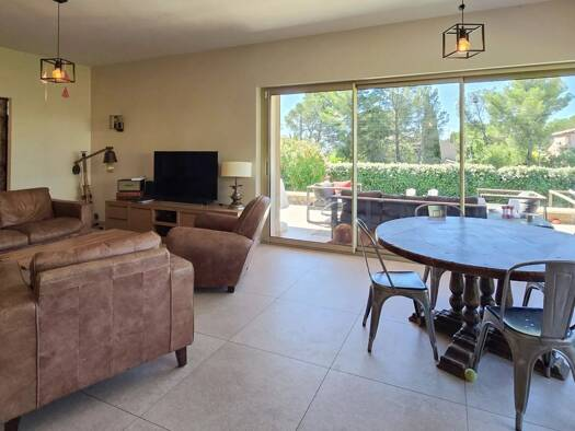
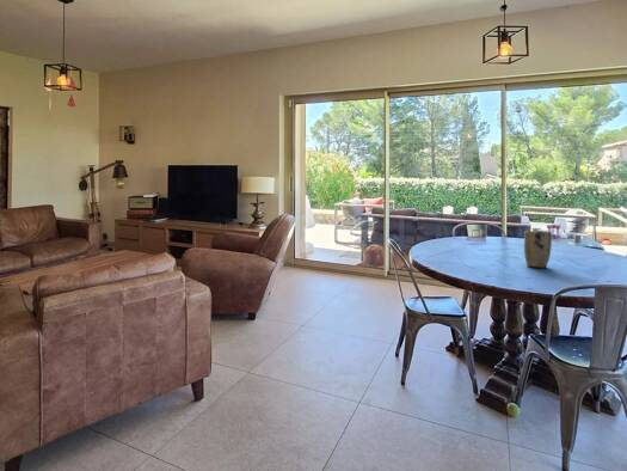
+ plant pot (536, 249)
